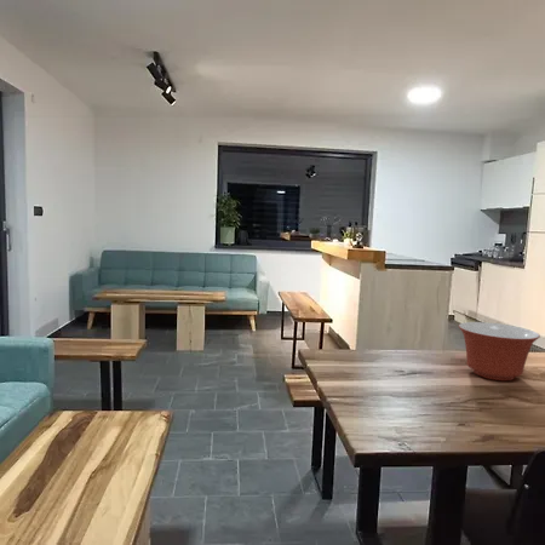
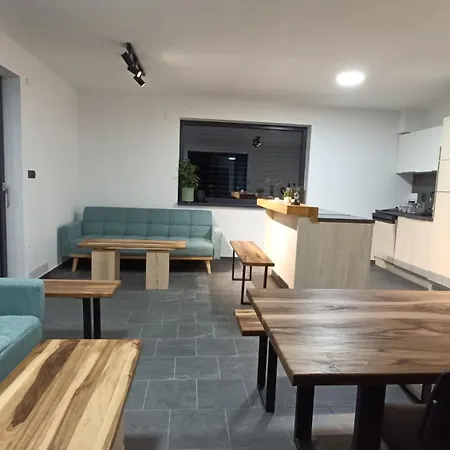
- mixing bowl (495, 351)
